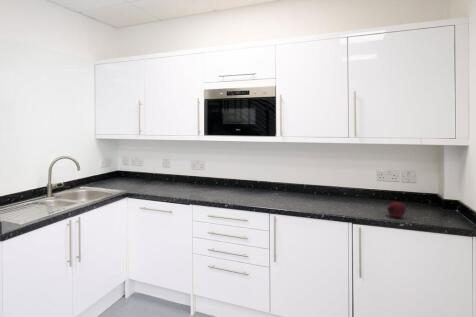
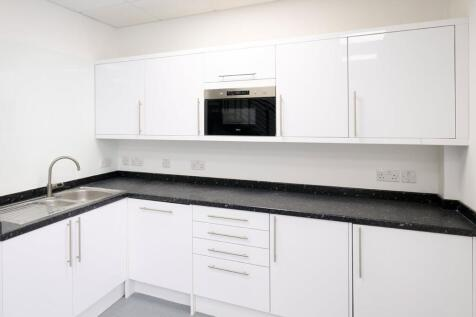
- fruit (396, 208)
